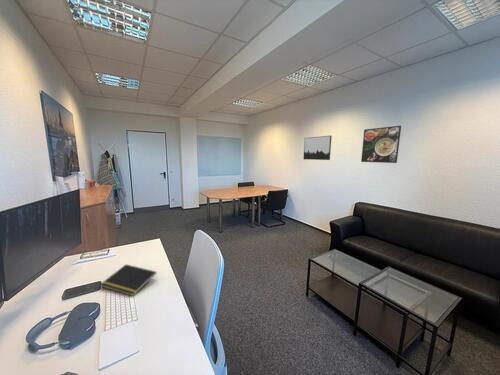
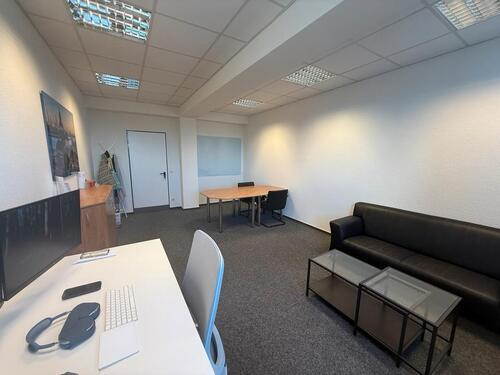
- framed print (379, 145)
- wall art (316, 148)
- notepad (129, 278)
